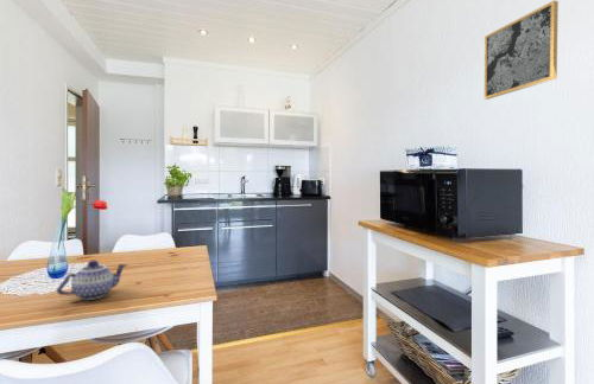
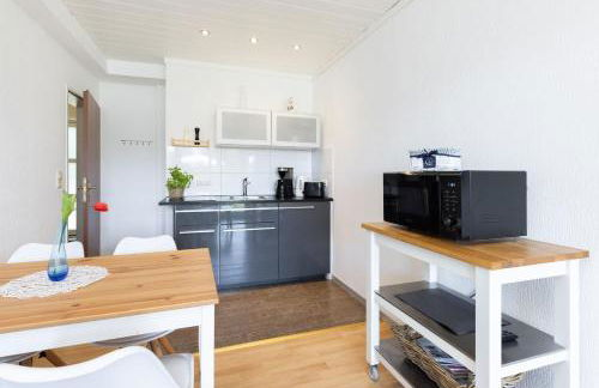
- wall art (517, 55)
- teapot (94, 277)
